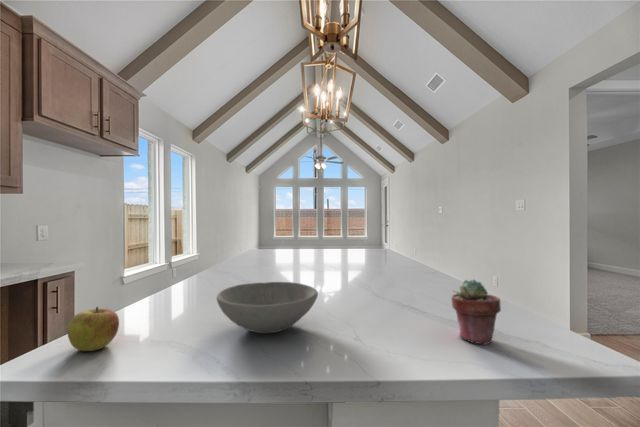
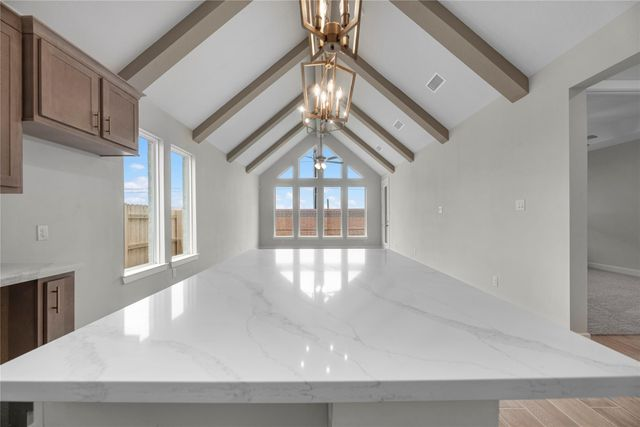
- apple (94, 326)
- potted succulent (475, 308)
- bowl (268, 309)
